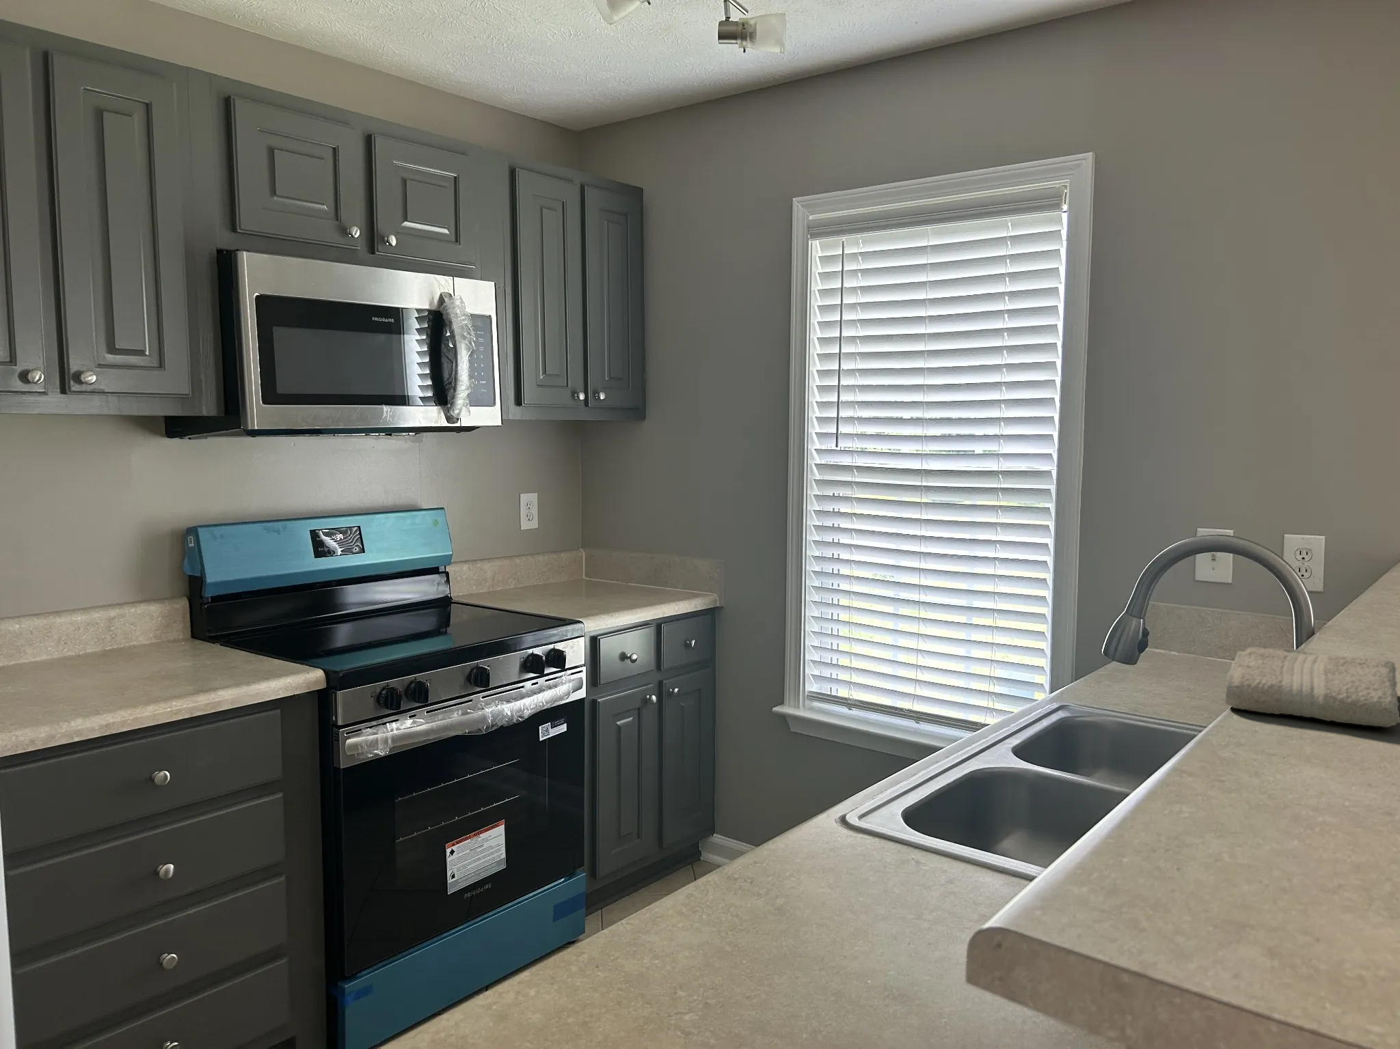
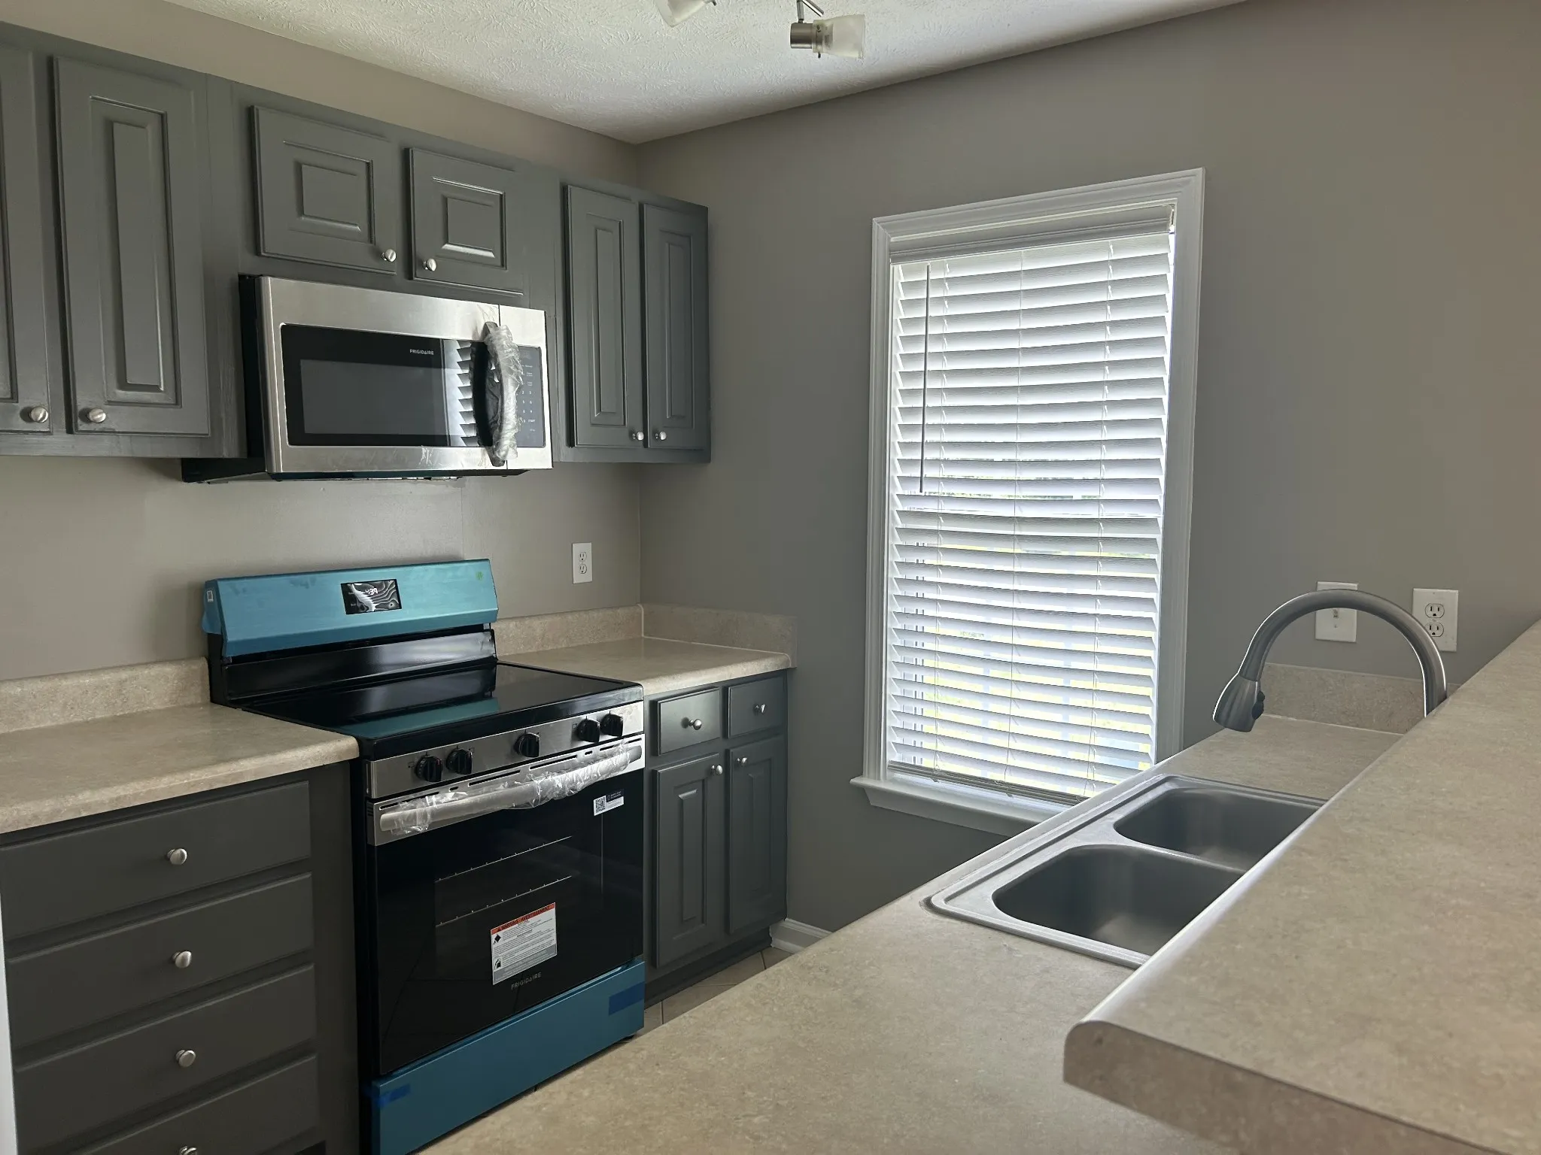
- washcloth (1313, 680)
